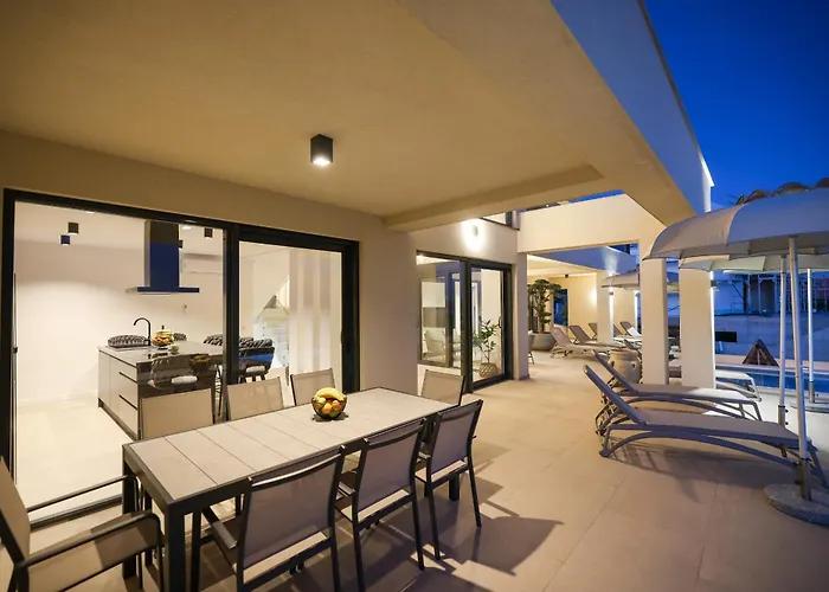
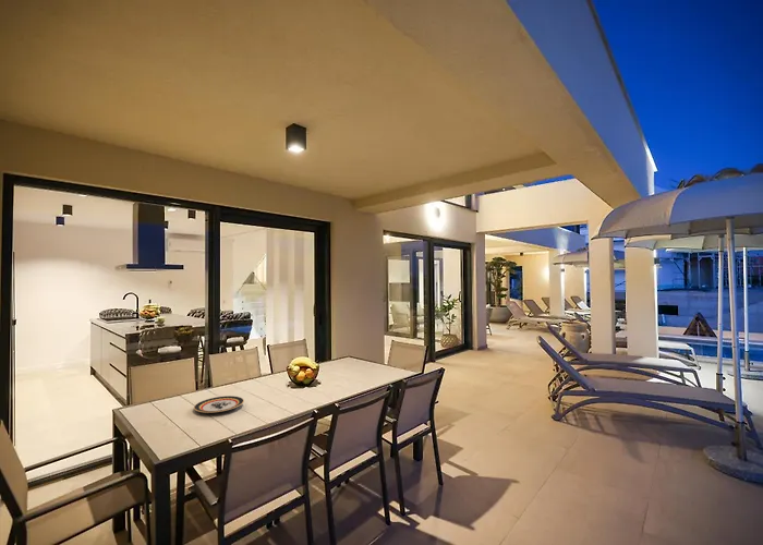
+ plate (219, 404)
